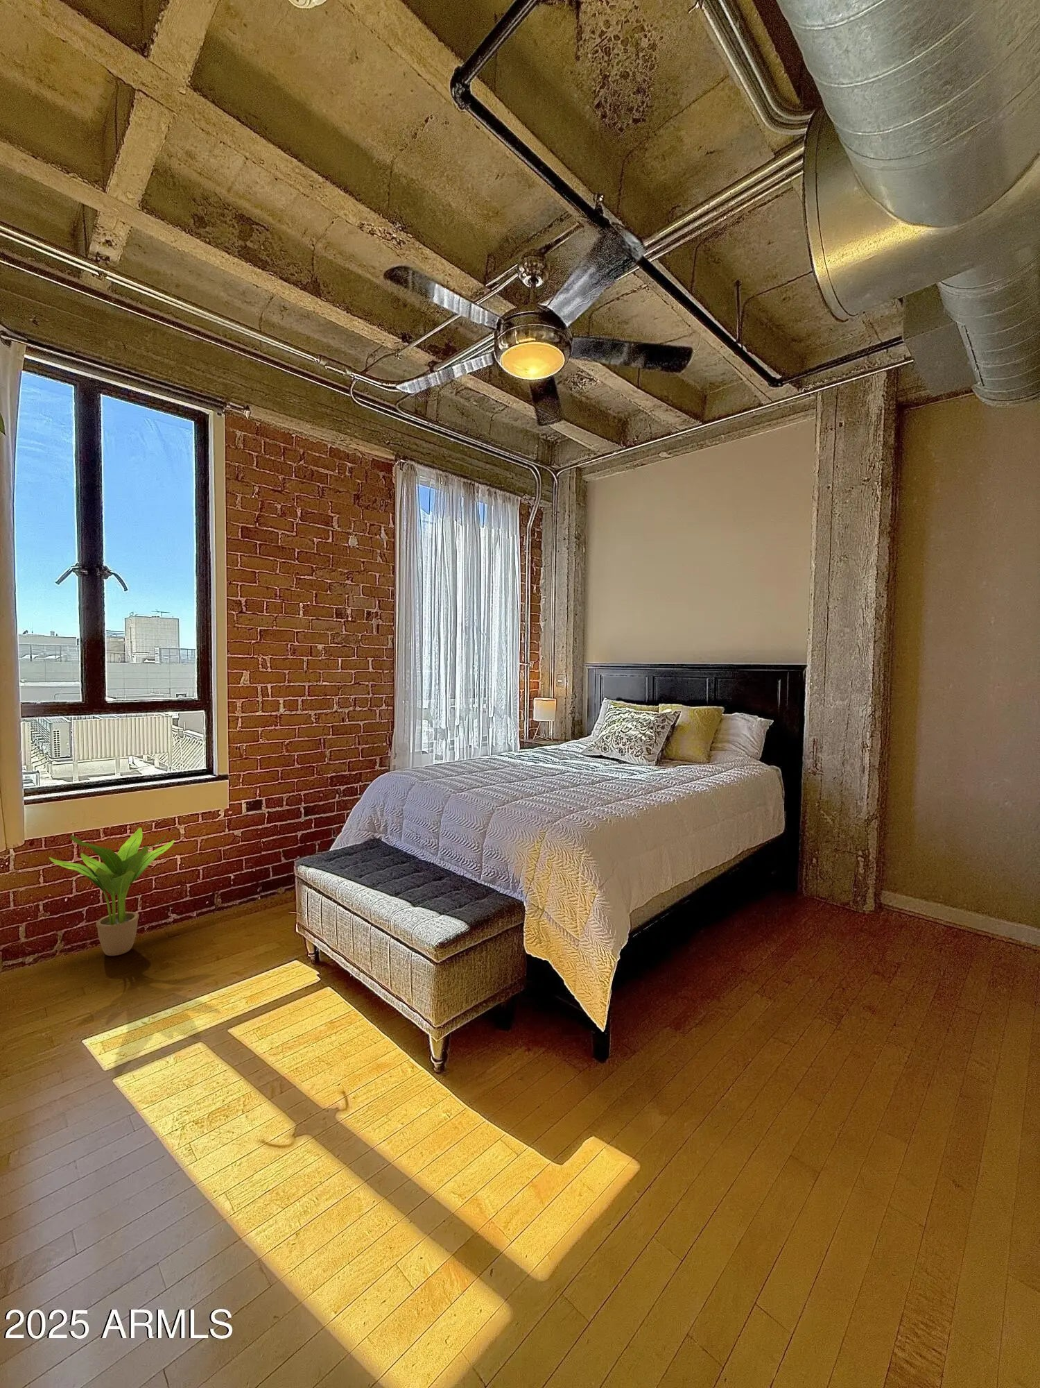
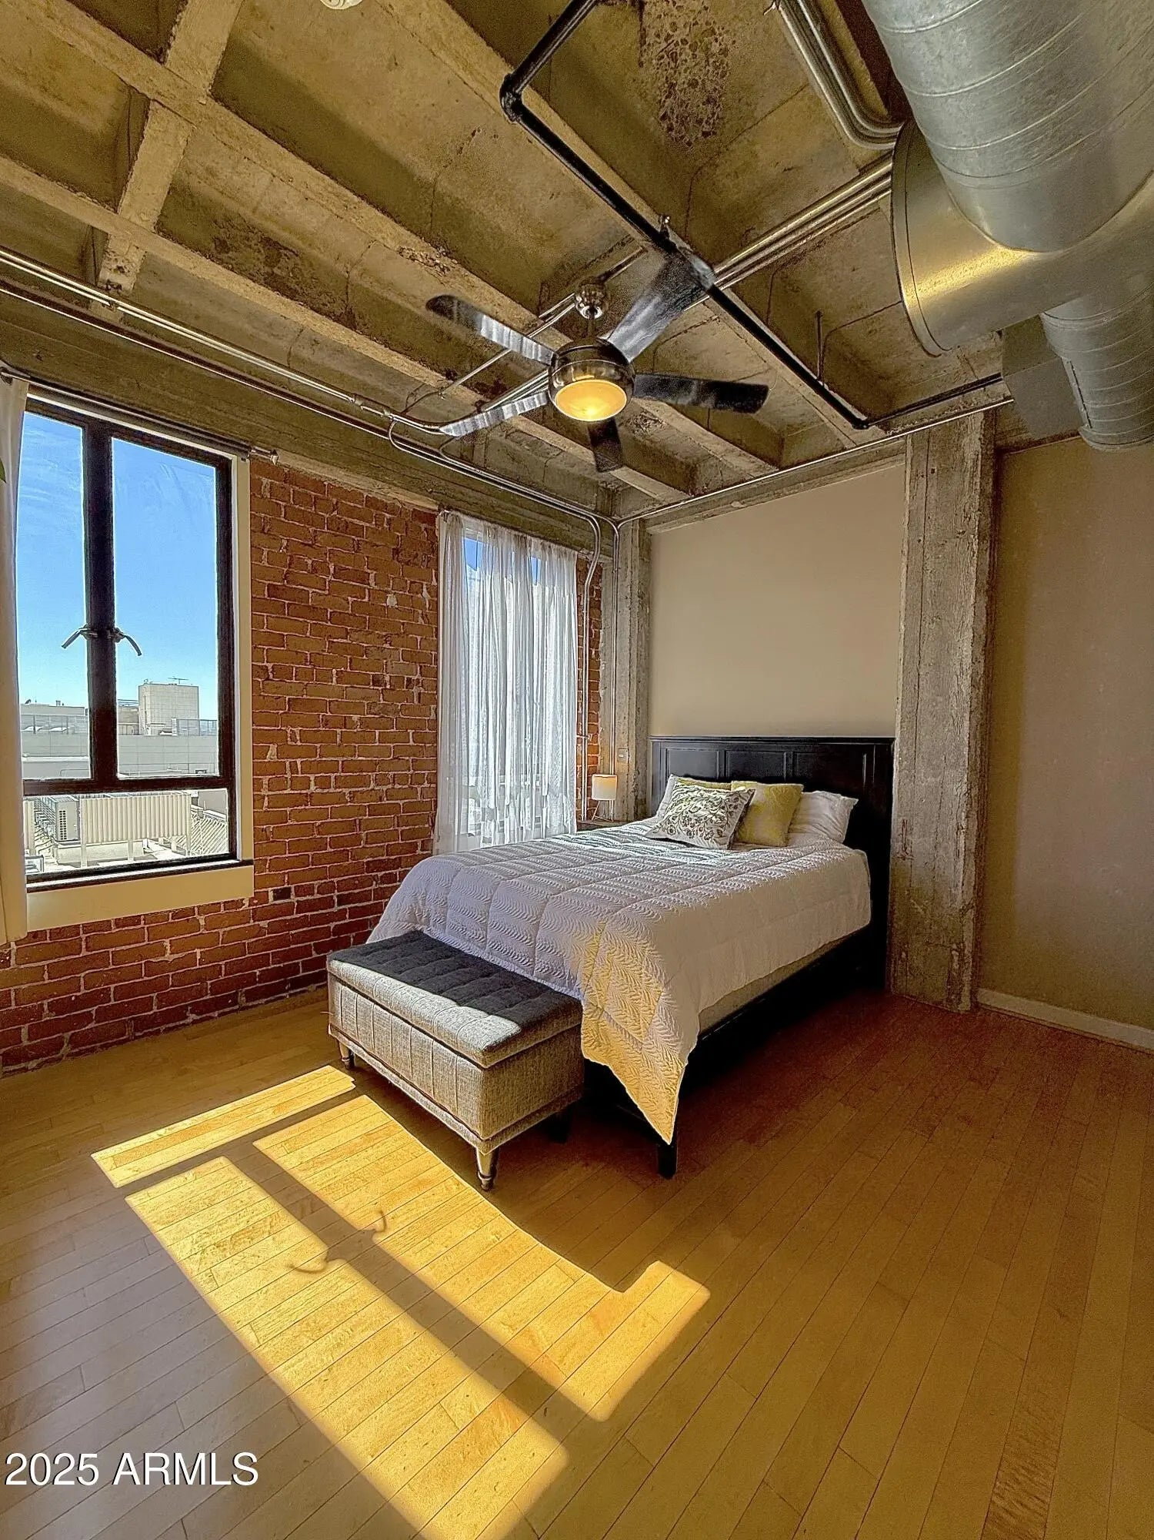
- potted plant (123, 889)
